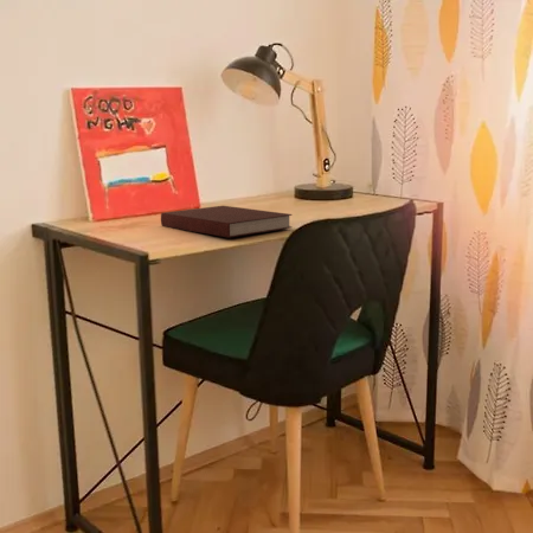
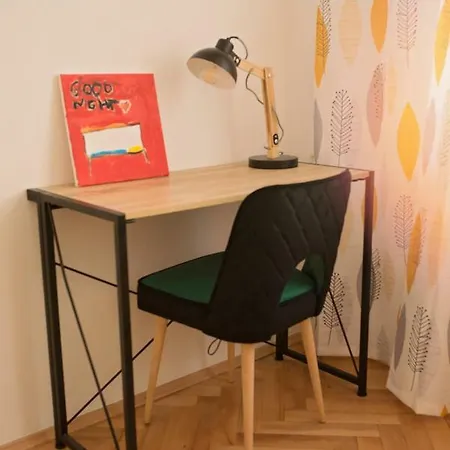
- notebook (225, 219)
